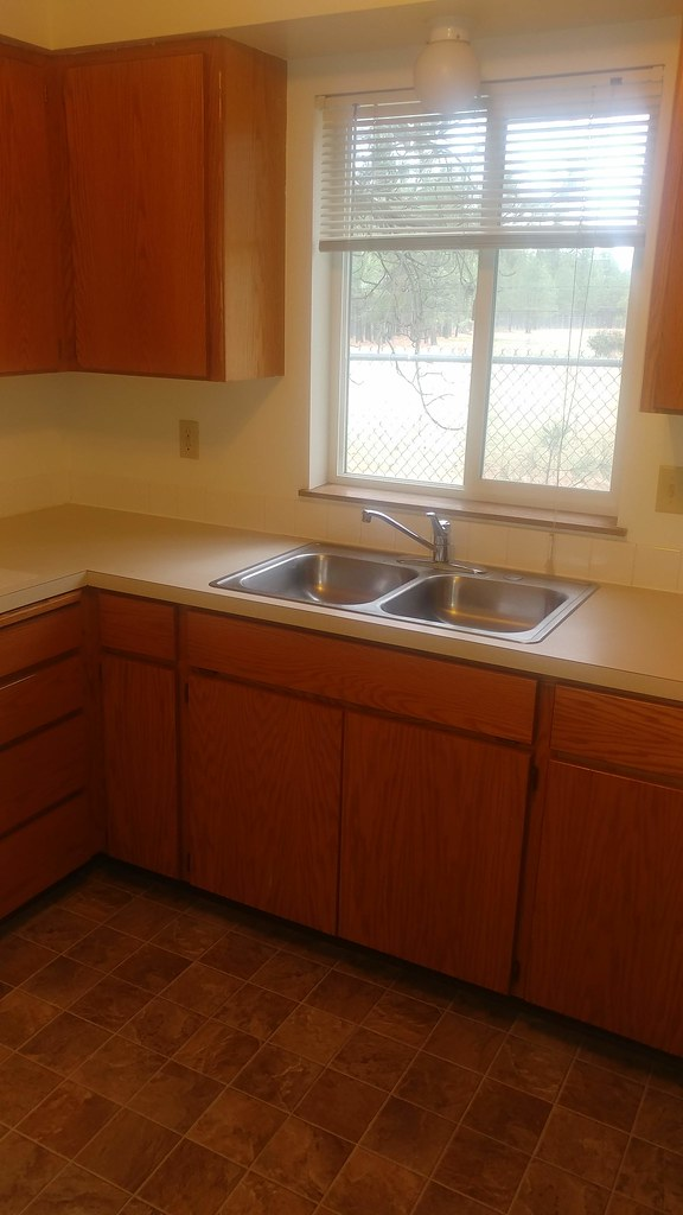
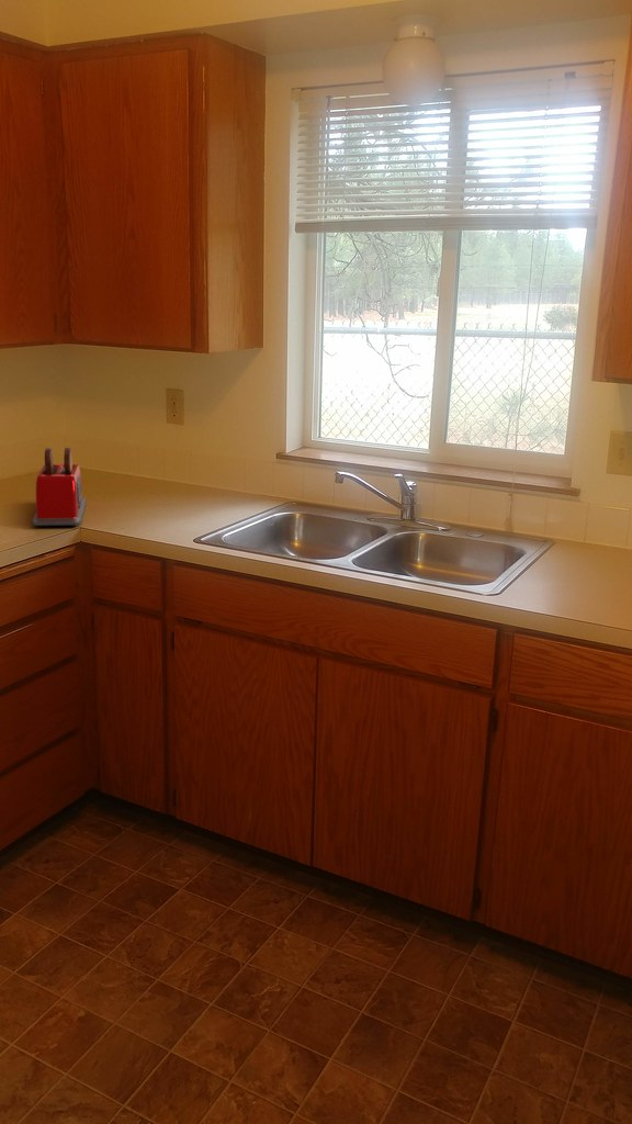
+ toaster (58, 481)
